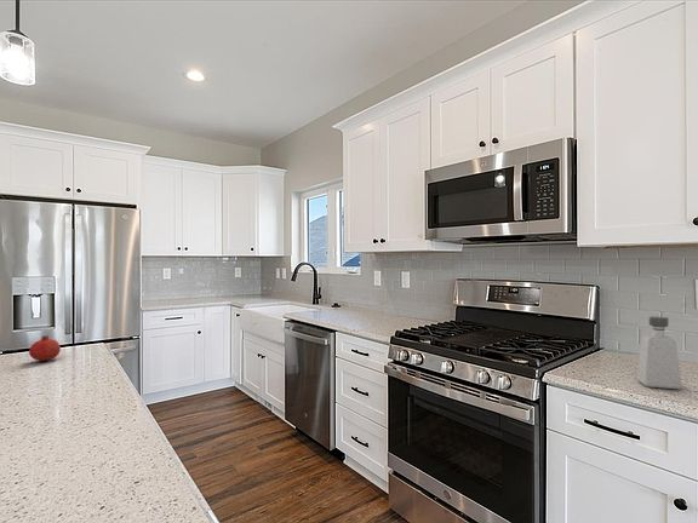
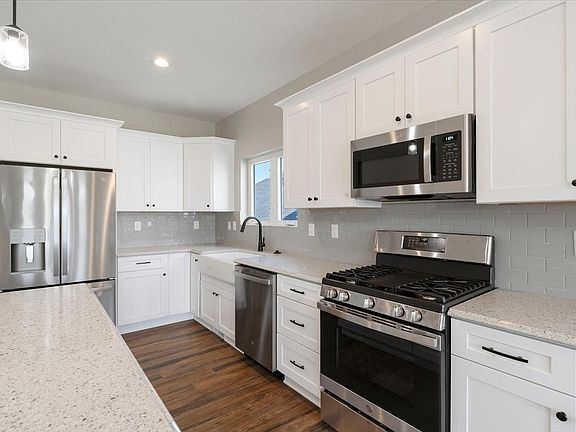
- soap dispenser (658, 351)
- fruit (45, 347)
